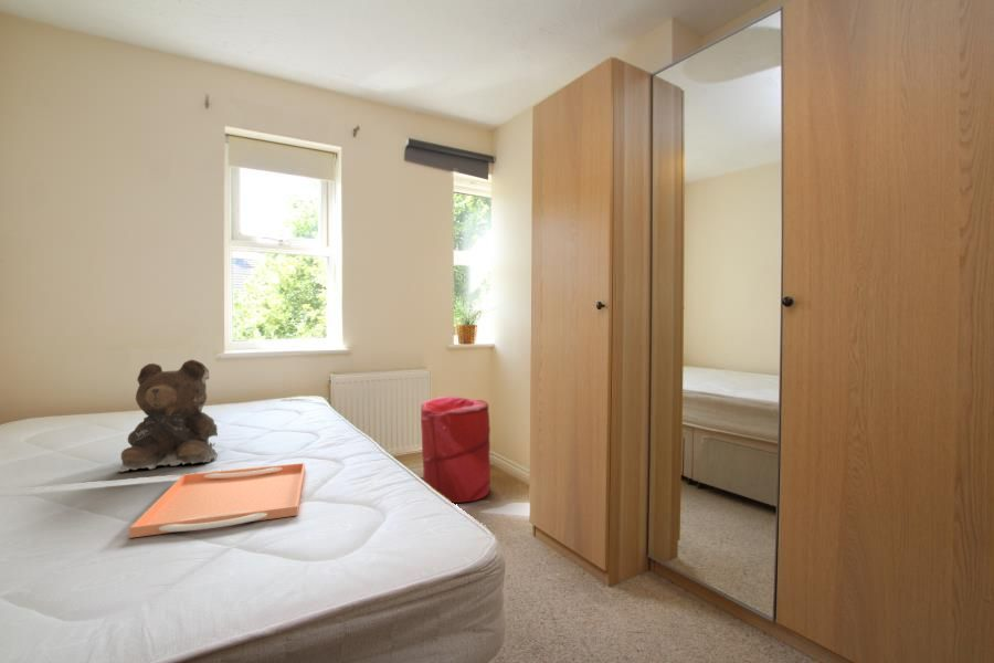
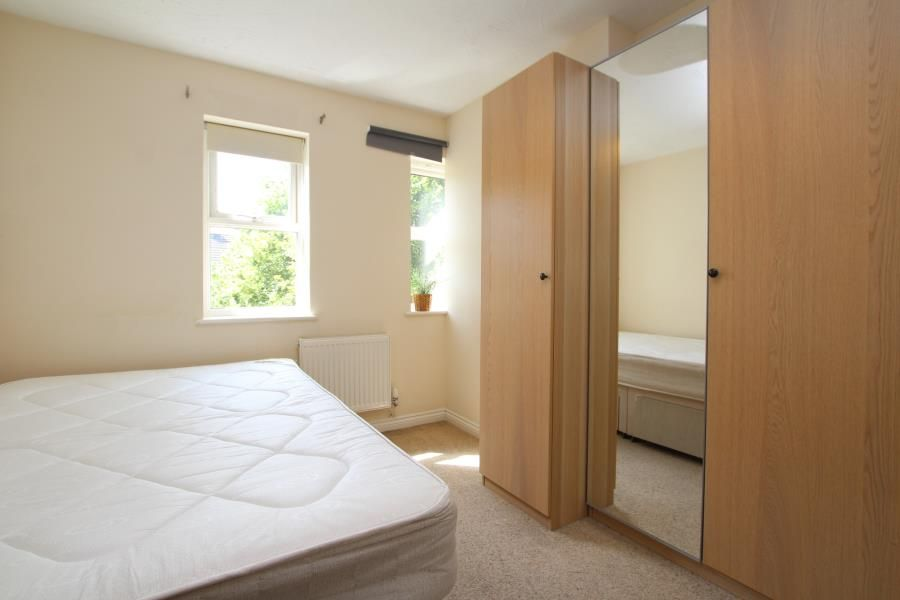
- teddy bear (175, 410)
- serving tray (234, 493)
- laundry hamper (455, 445)
